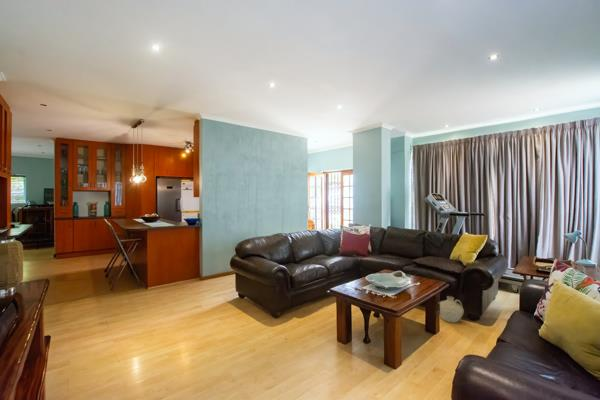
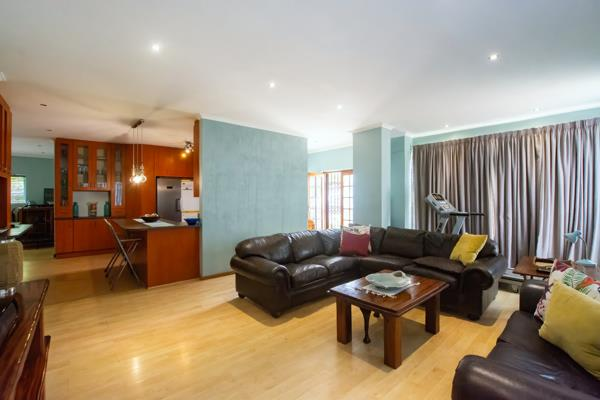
- ceramic jug (450, 308)
